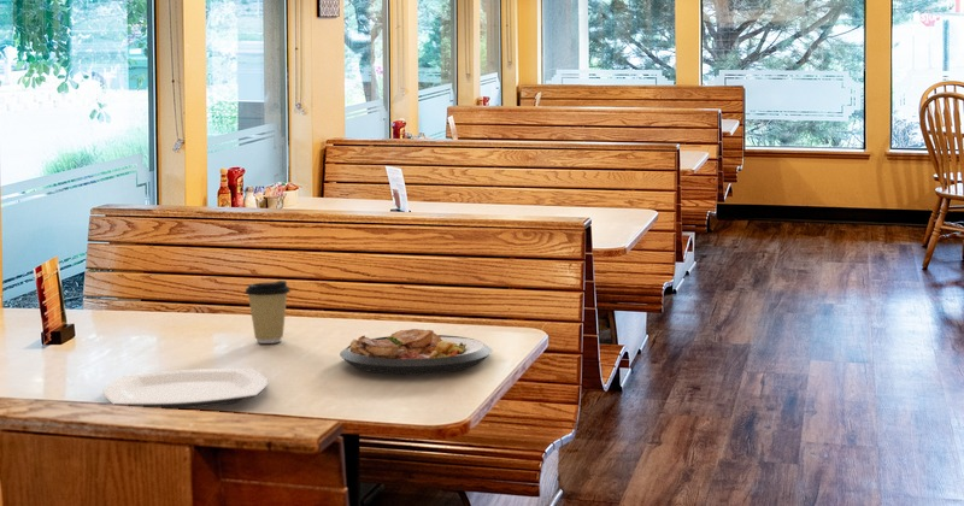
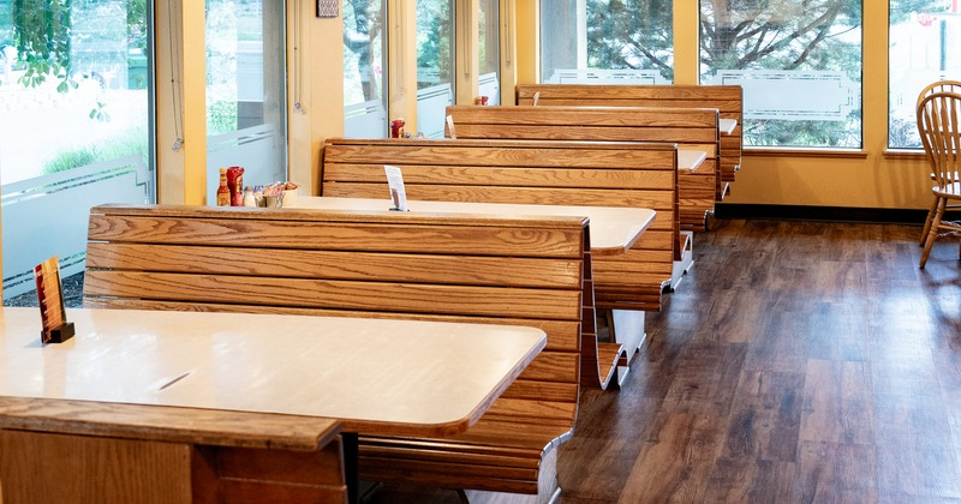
- plate (187, 390)
- plate (416, 347)
- coffee cup (268, 311)
